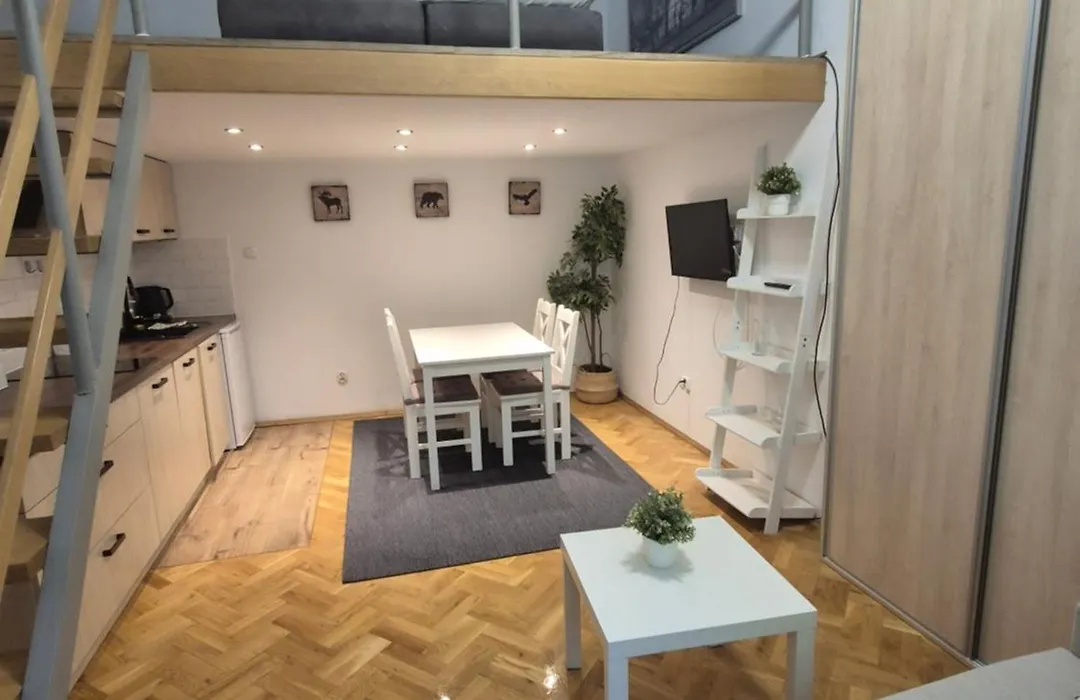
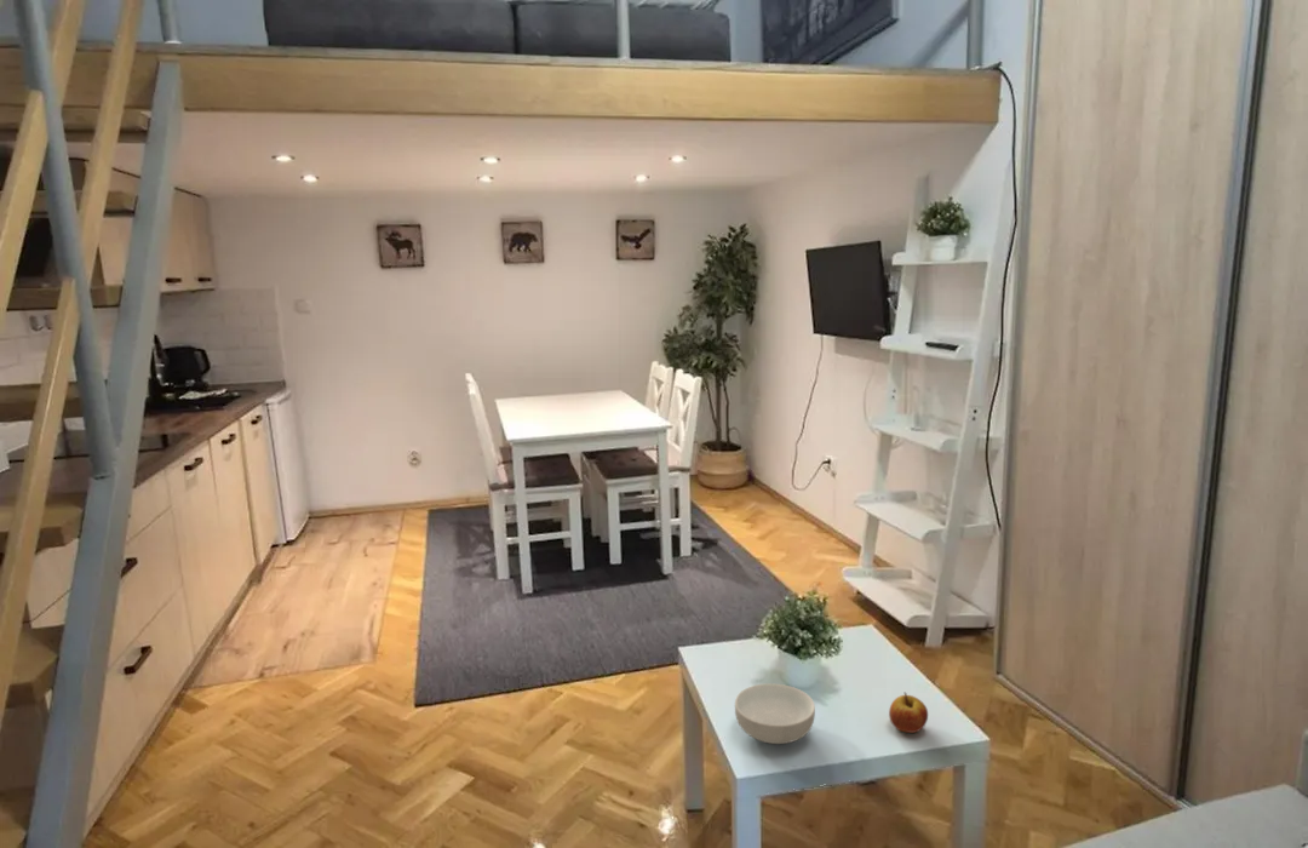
+ cereal bowl (774, 717)
+ apple (908, 710)
